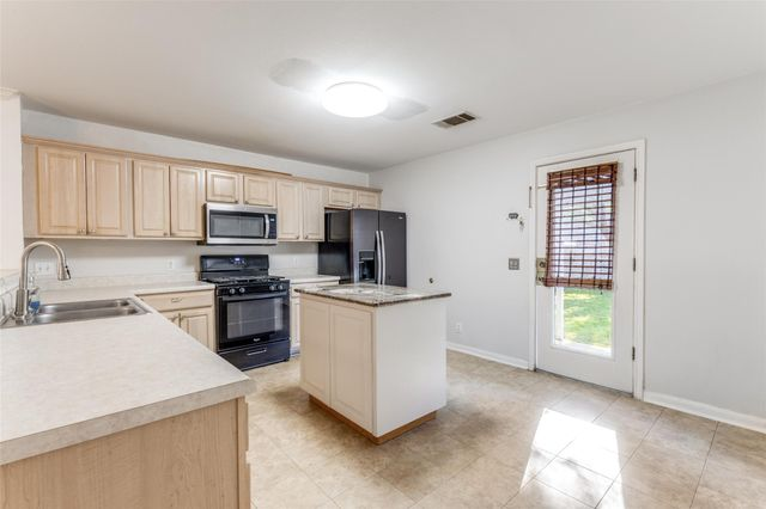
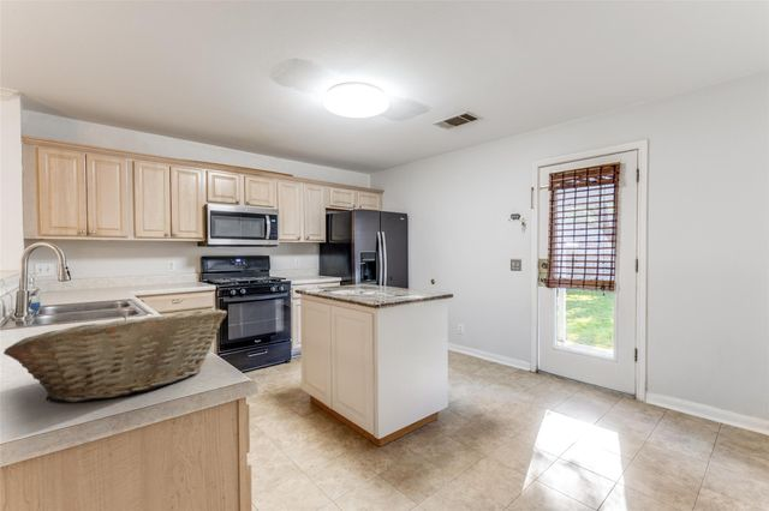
+ fruit basket (133, 344)
